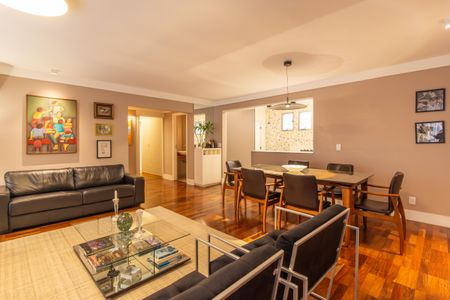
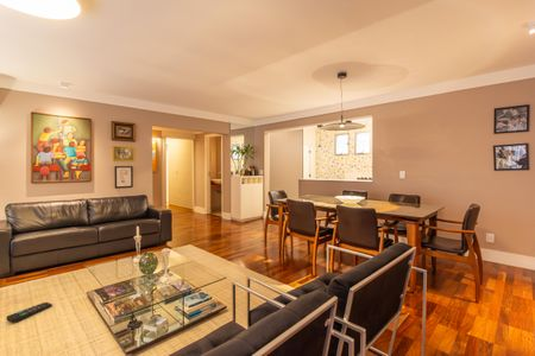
+ remote control (30, 311)
